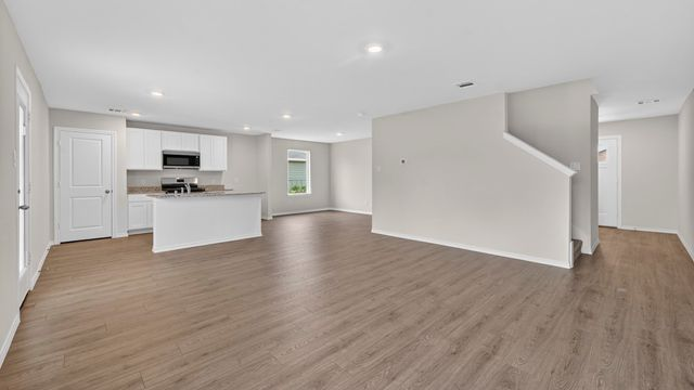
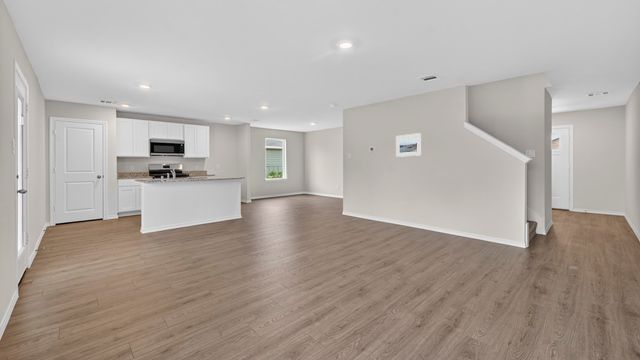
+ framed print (408, 145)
